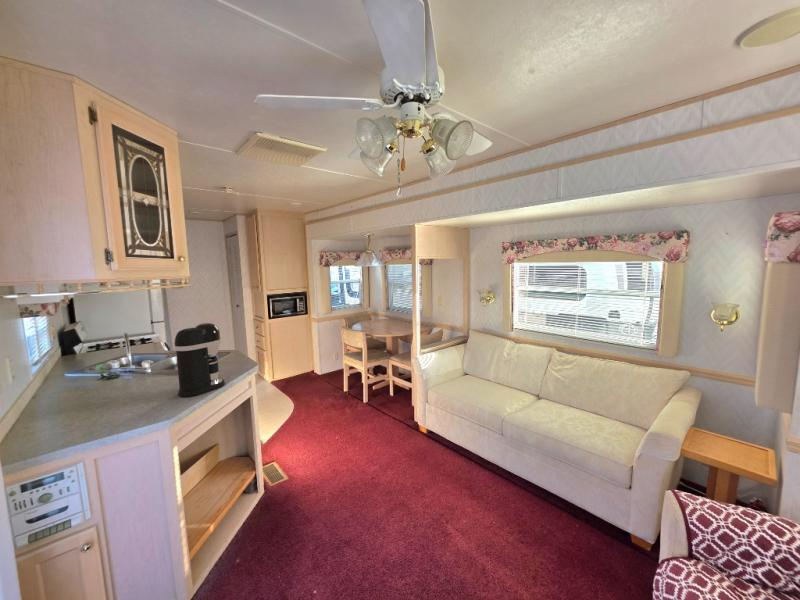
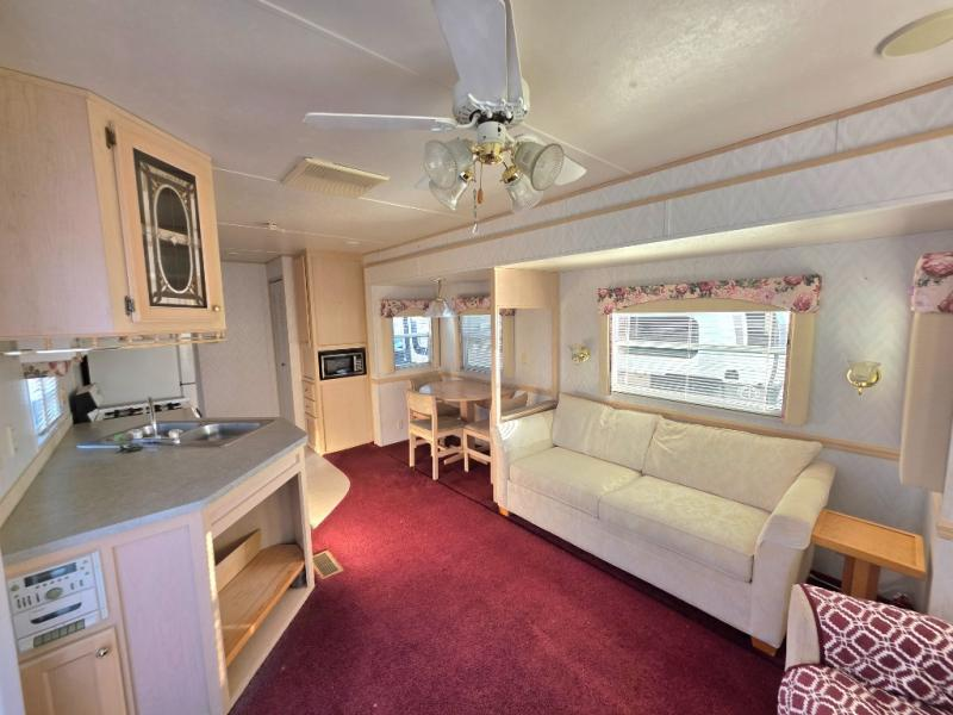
- coffee maker (199, 357)
